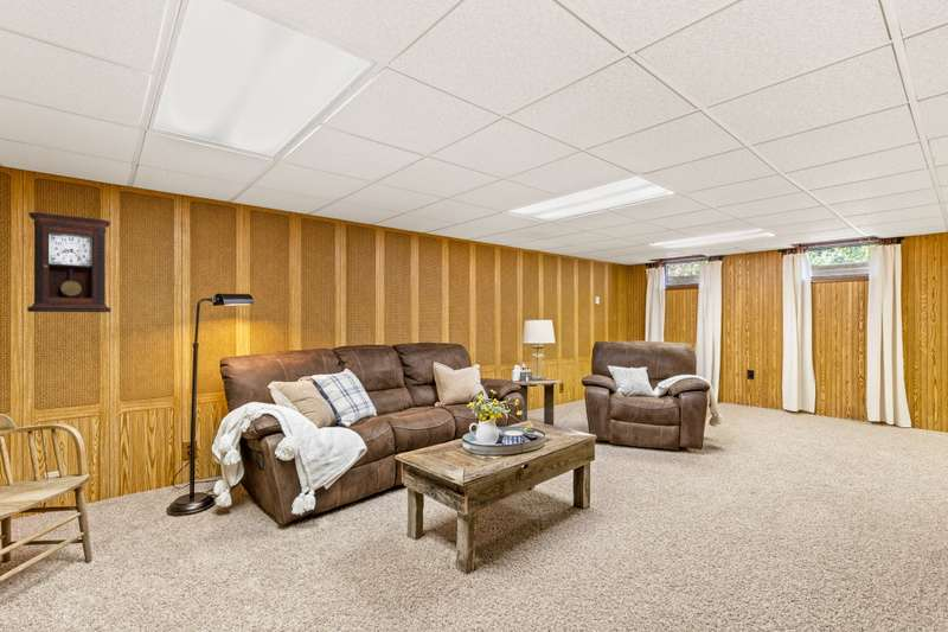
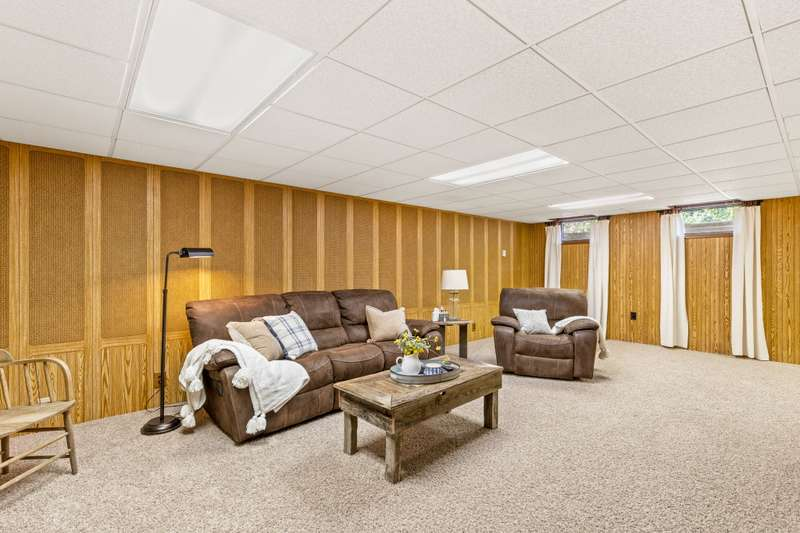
- pendulum clock (71, 264)
